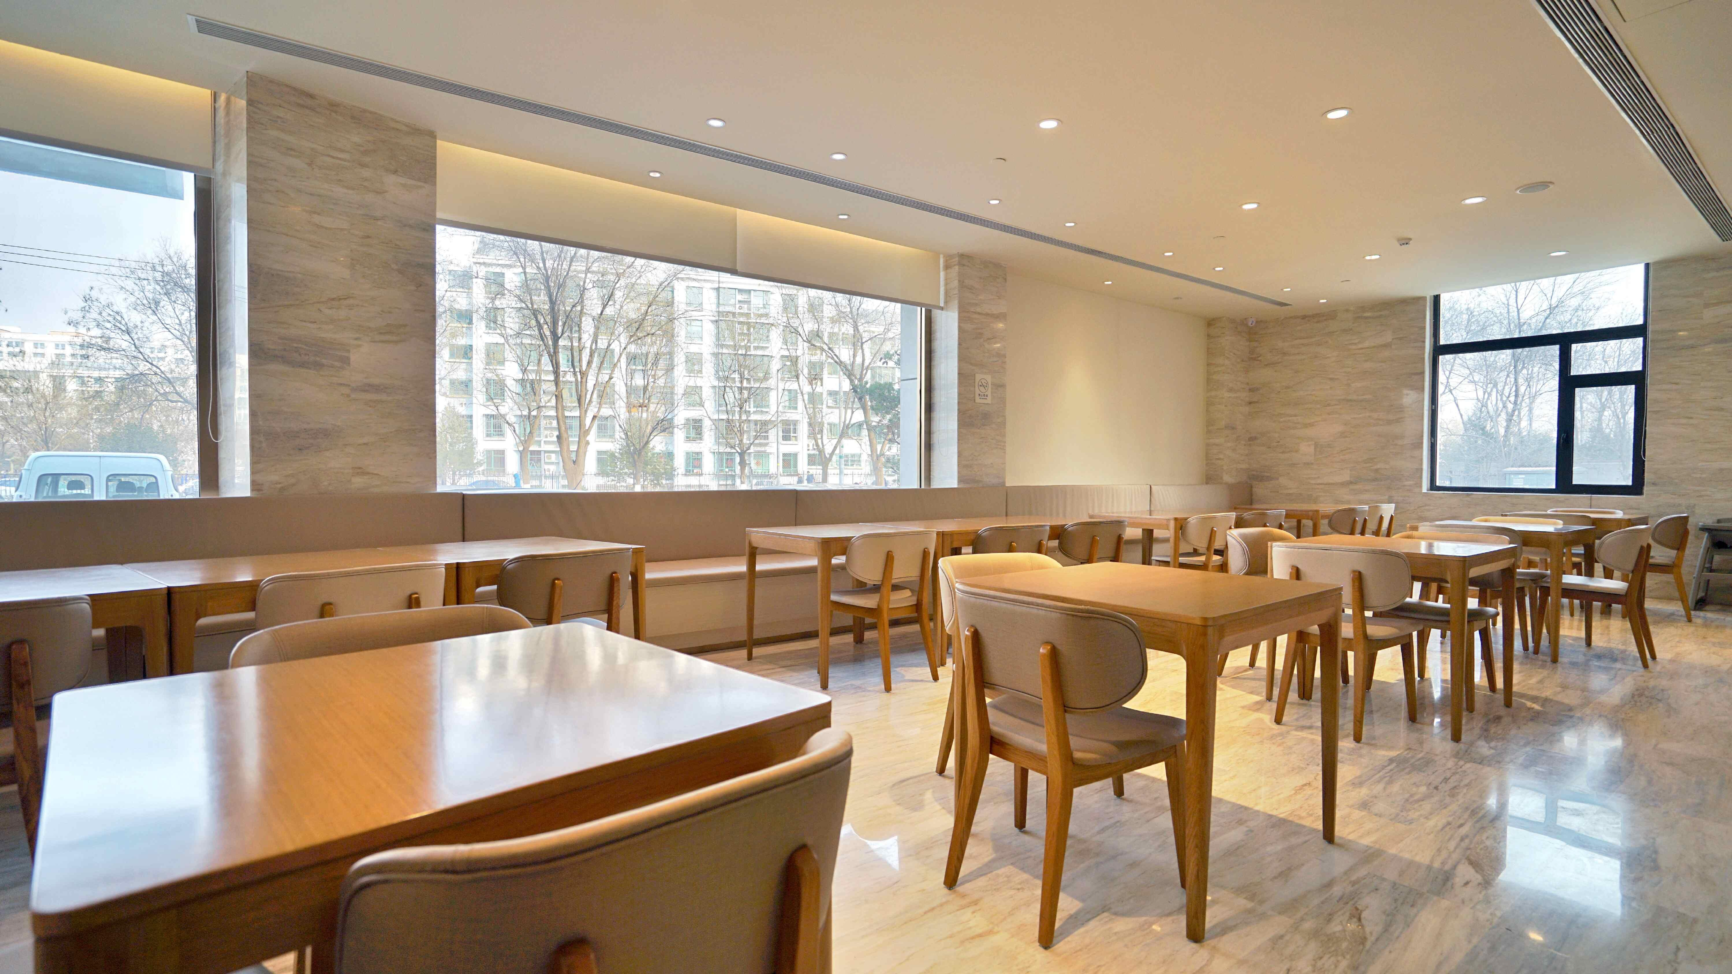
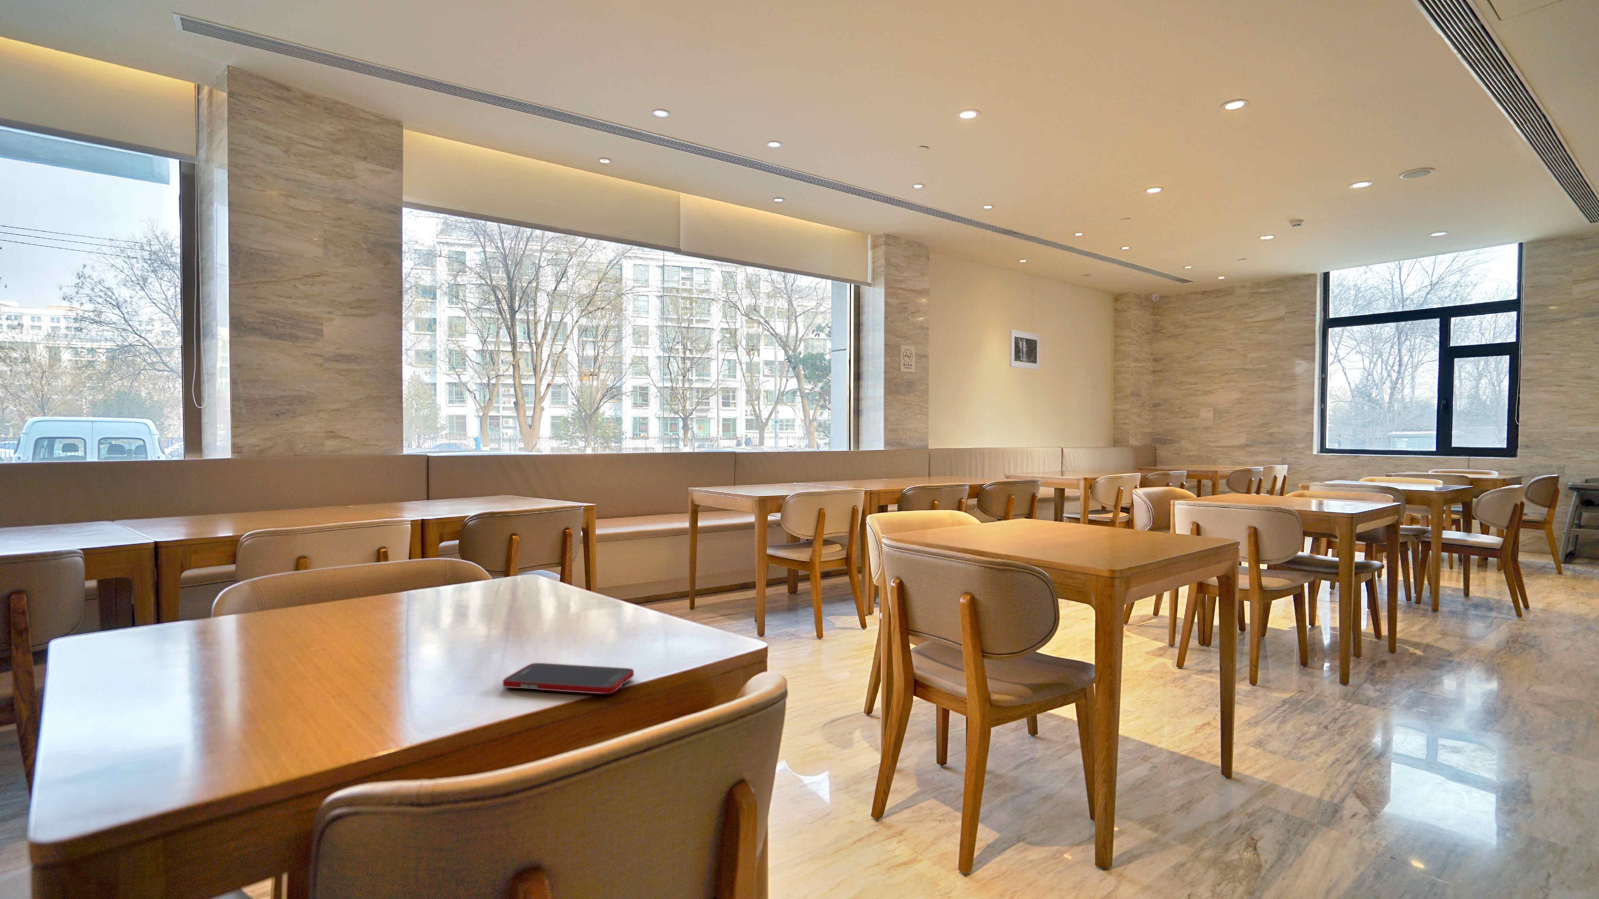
+ cell phone (570, 678)
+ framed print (1025, 350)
